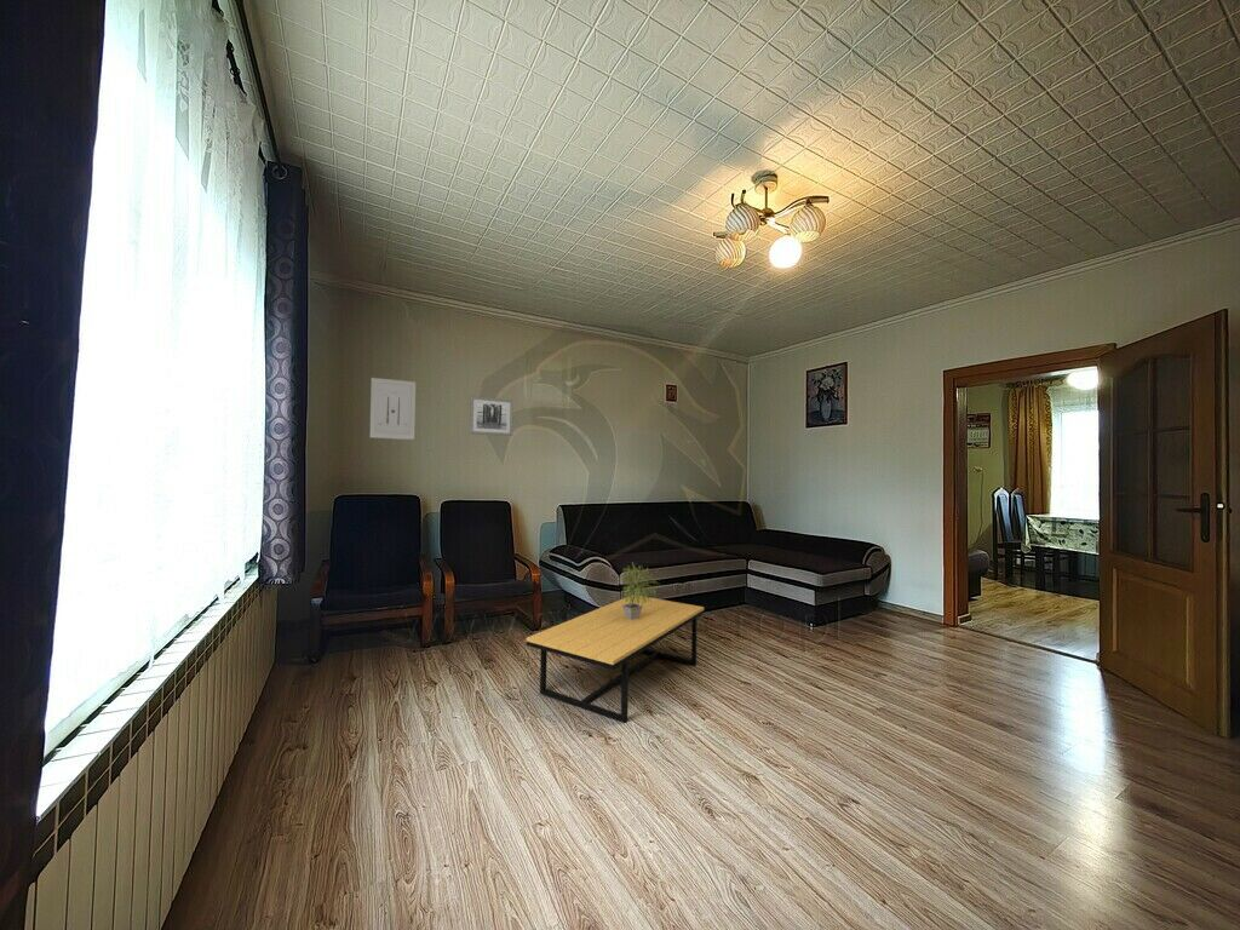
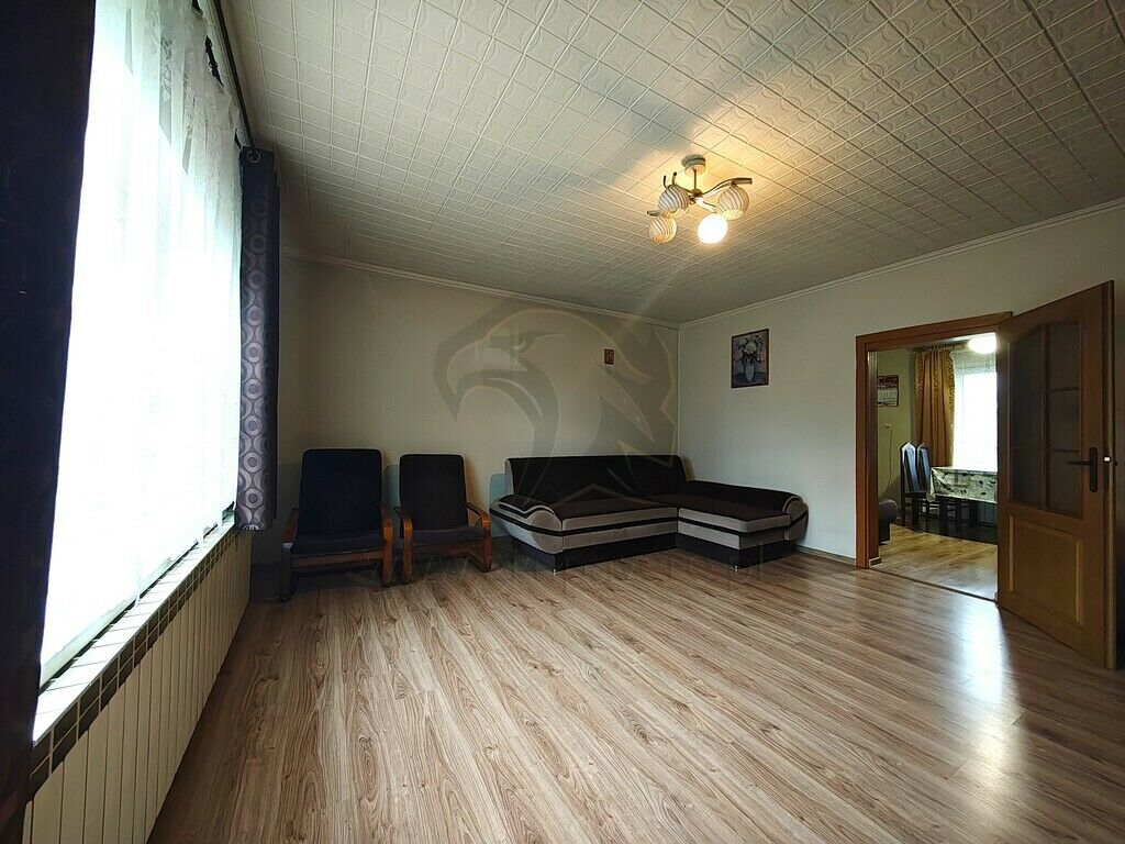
- potted plant (636, 589)
- wall art (492, 417)
- coffee table (624, 649)
- wall art (392, 408)
